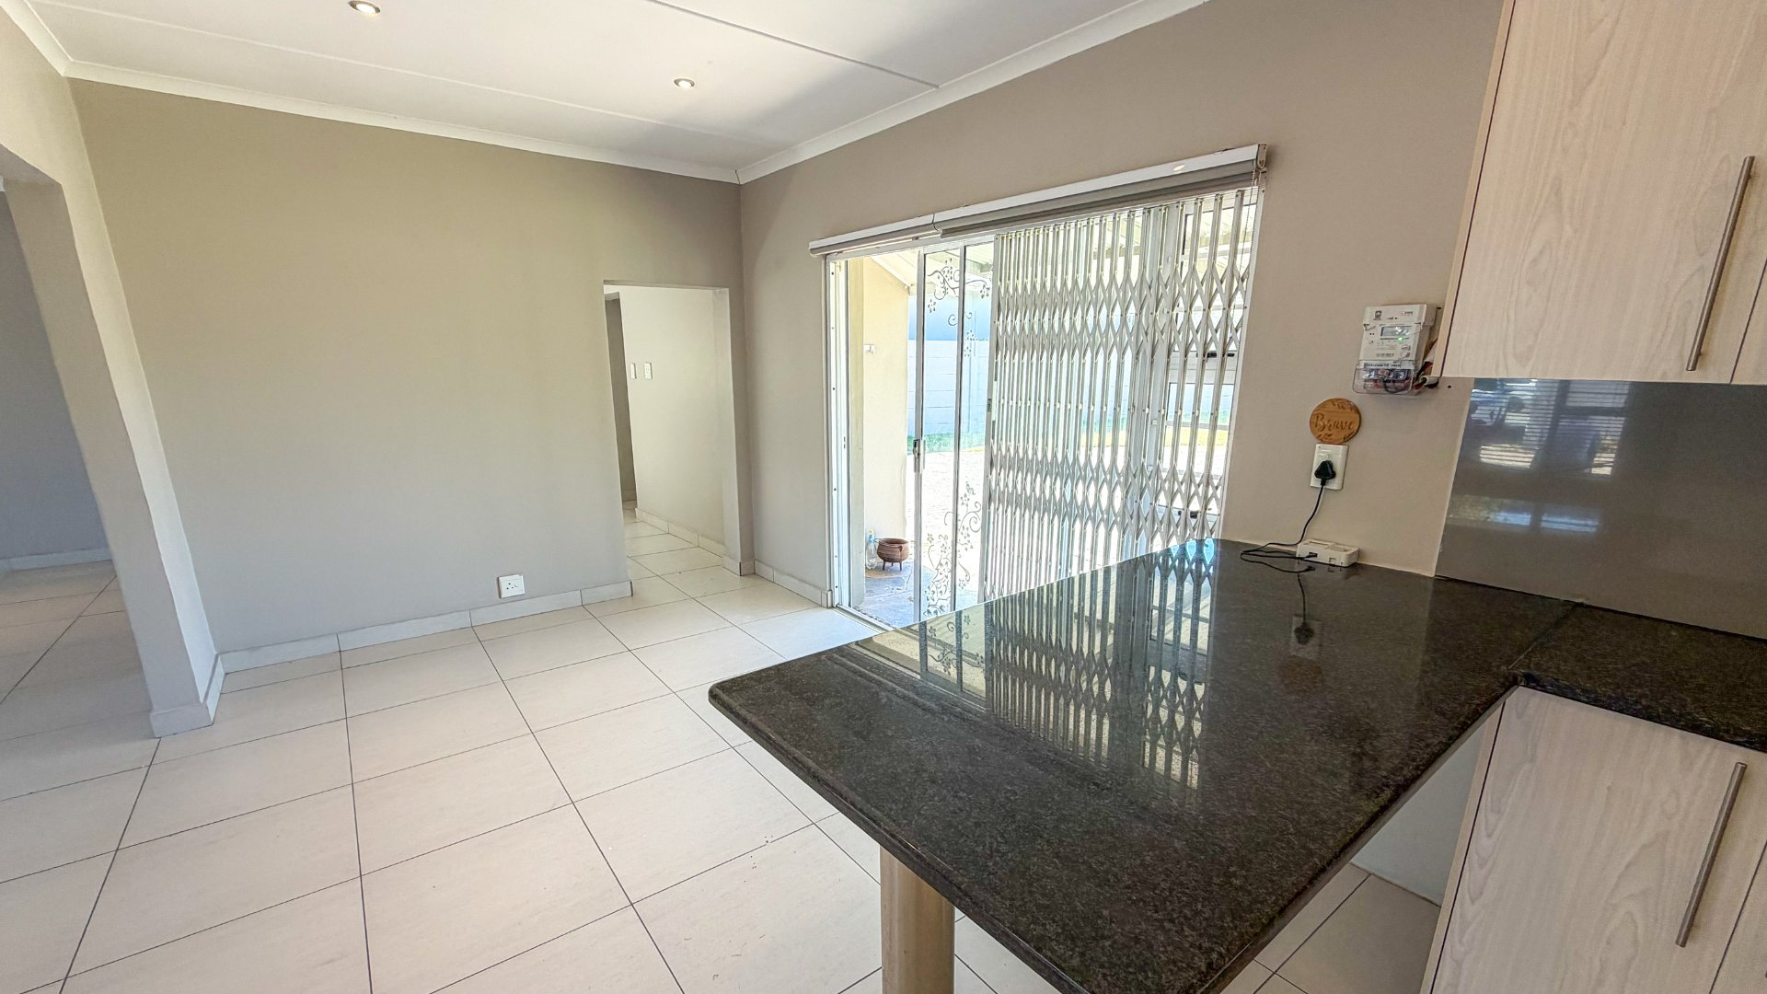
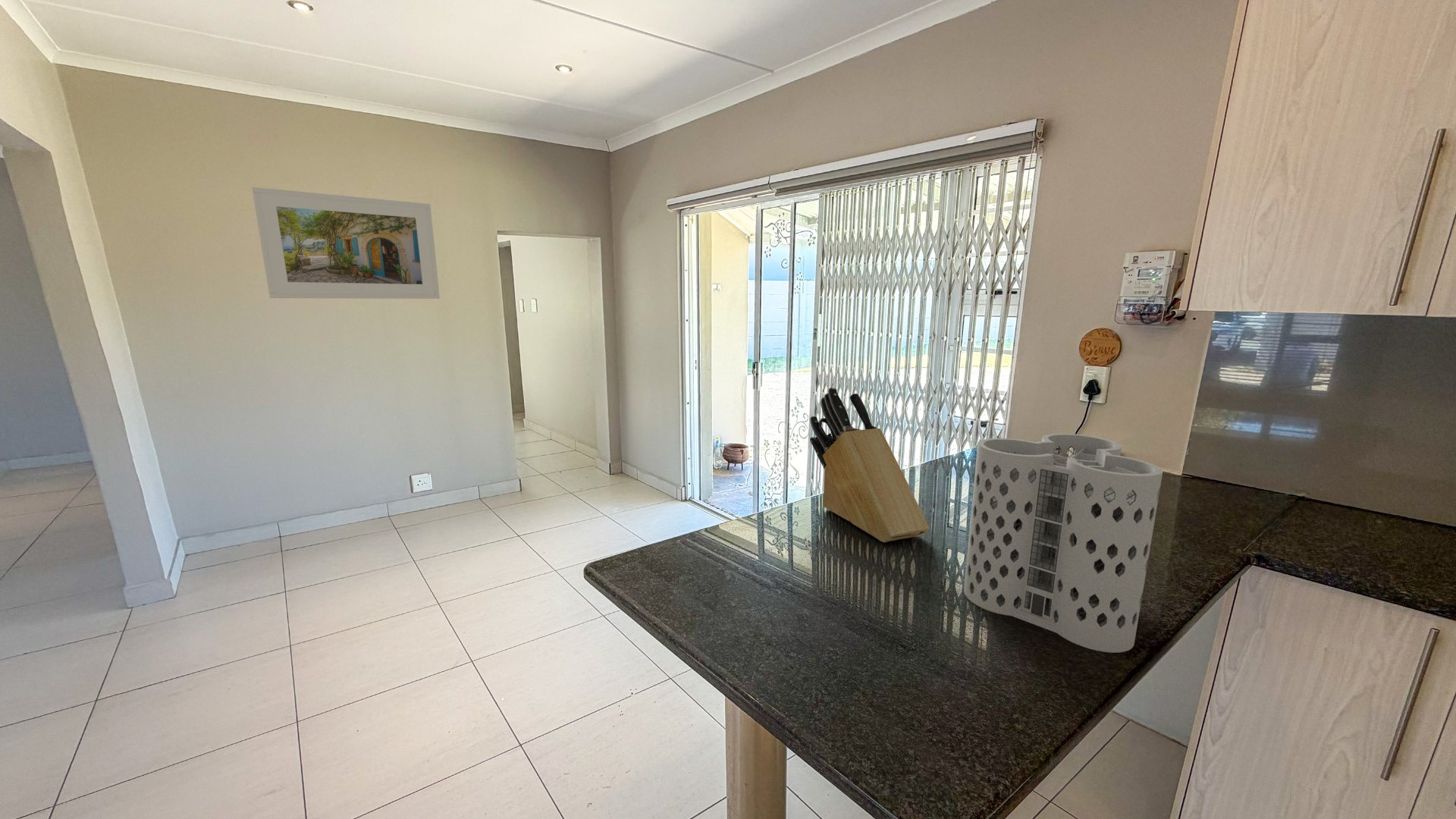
+ utensil holder (1068, 533)
+ knife block (863, 456)
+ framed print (354, 248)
